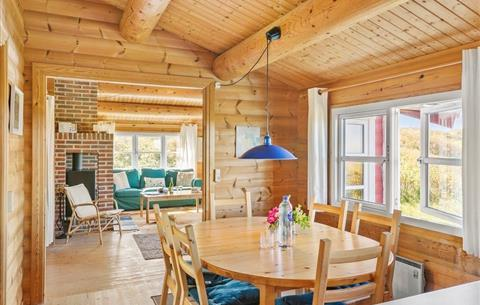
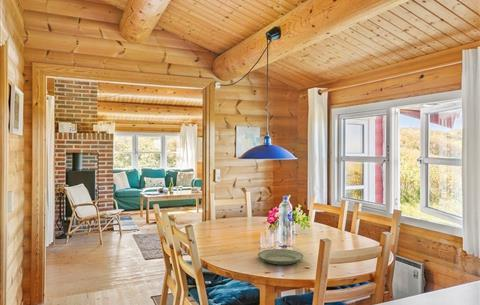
+ plate (280, 257)
